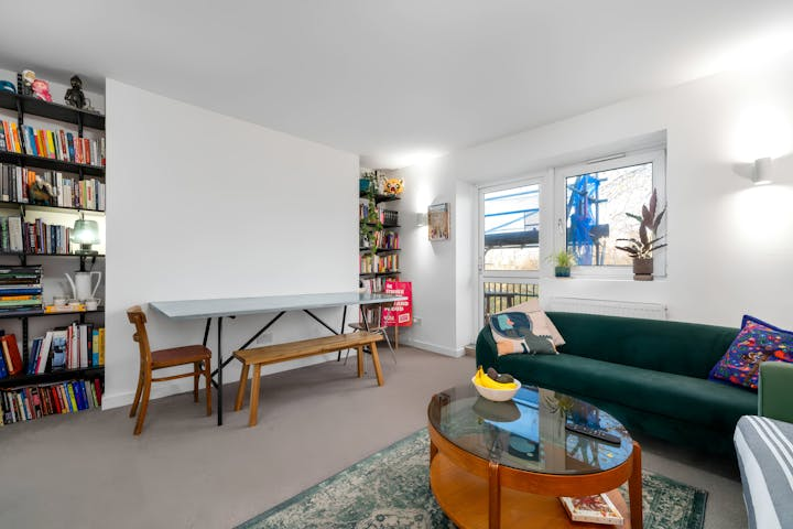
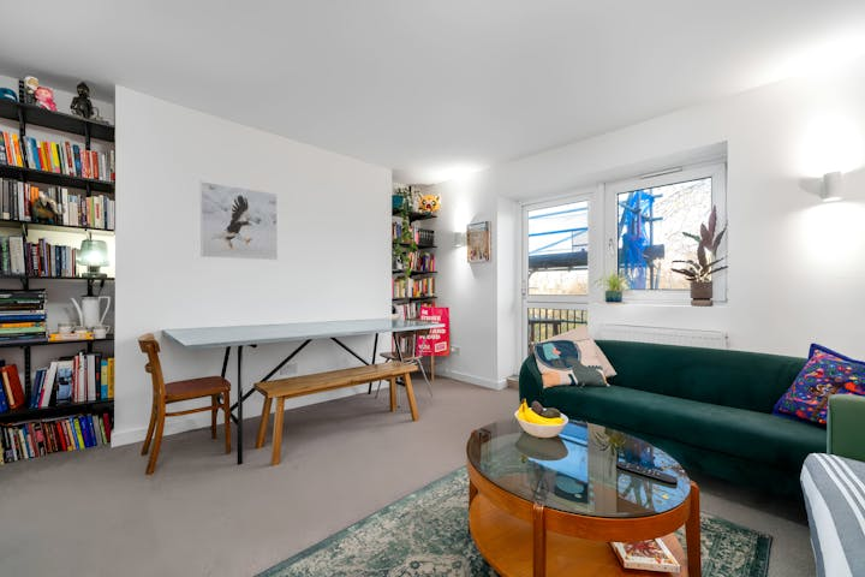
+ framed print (240, 222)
